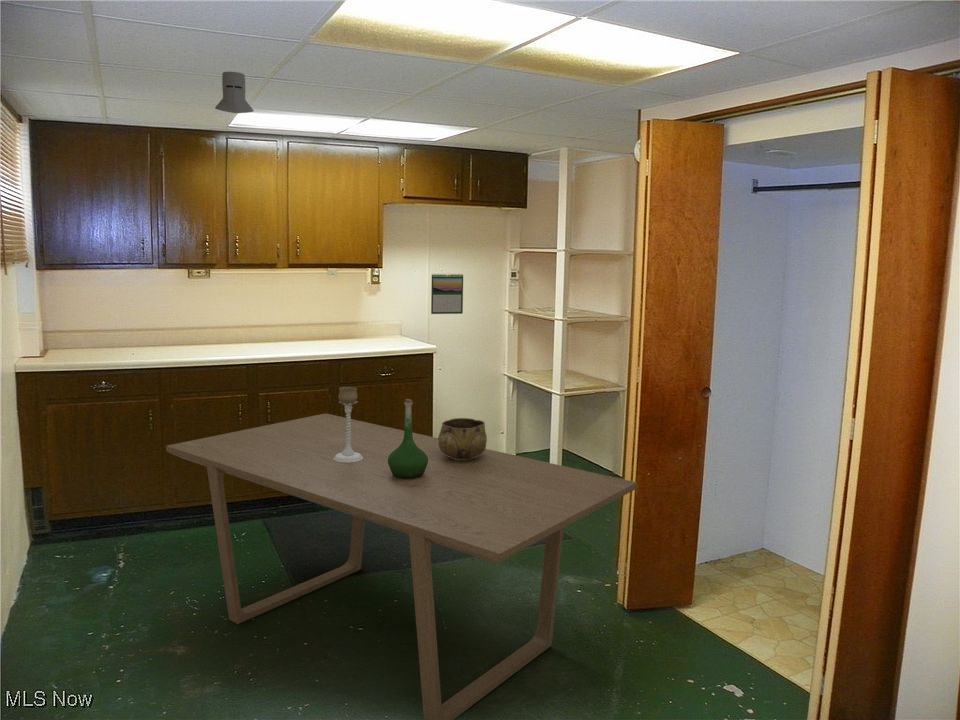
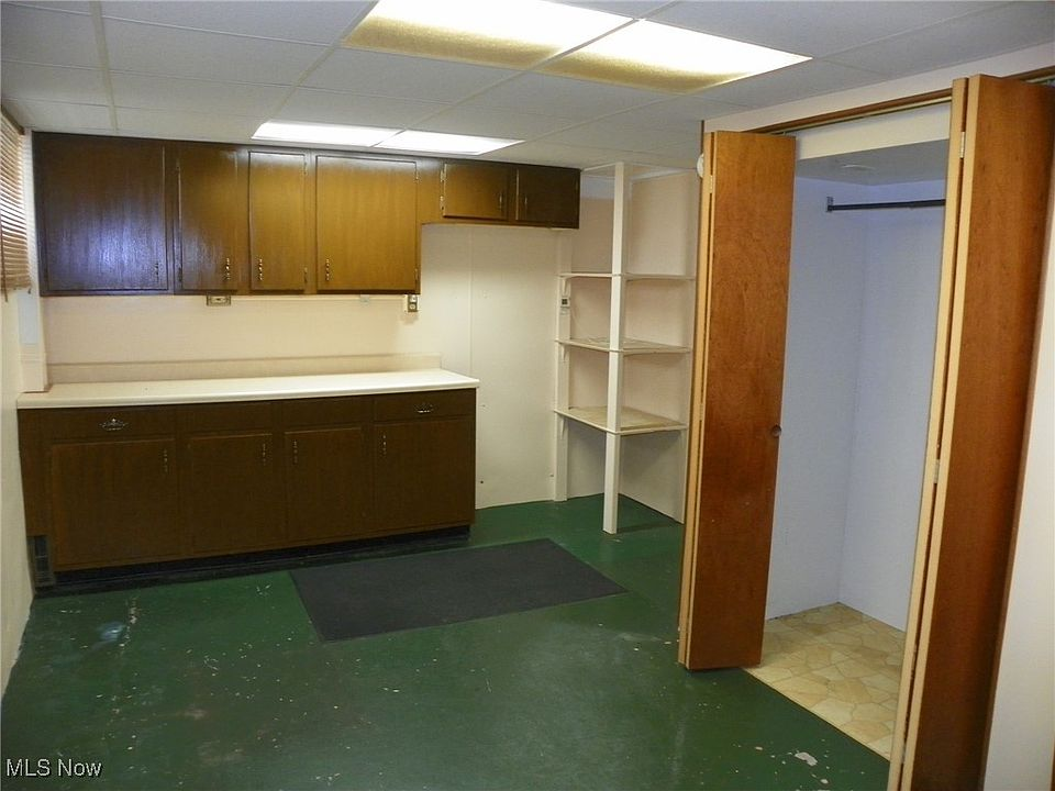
- vase (408, 436)
- dining table (392, 528)
- candle holder (348, 423)
- calendar (447, 293)
- knight helmet (234, 94)
- decorative bowl (462, 439)
